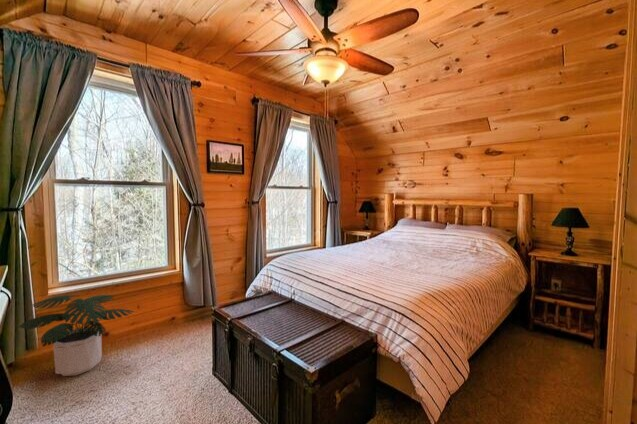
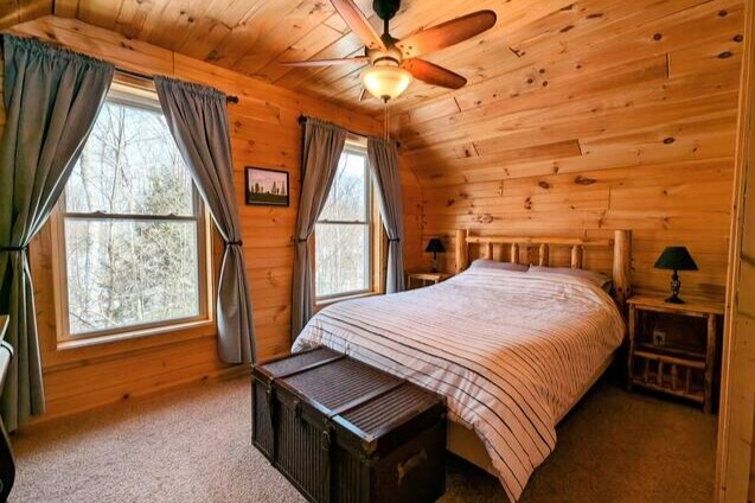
- potted plant (80, 332)
